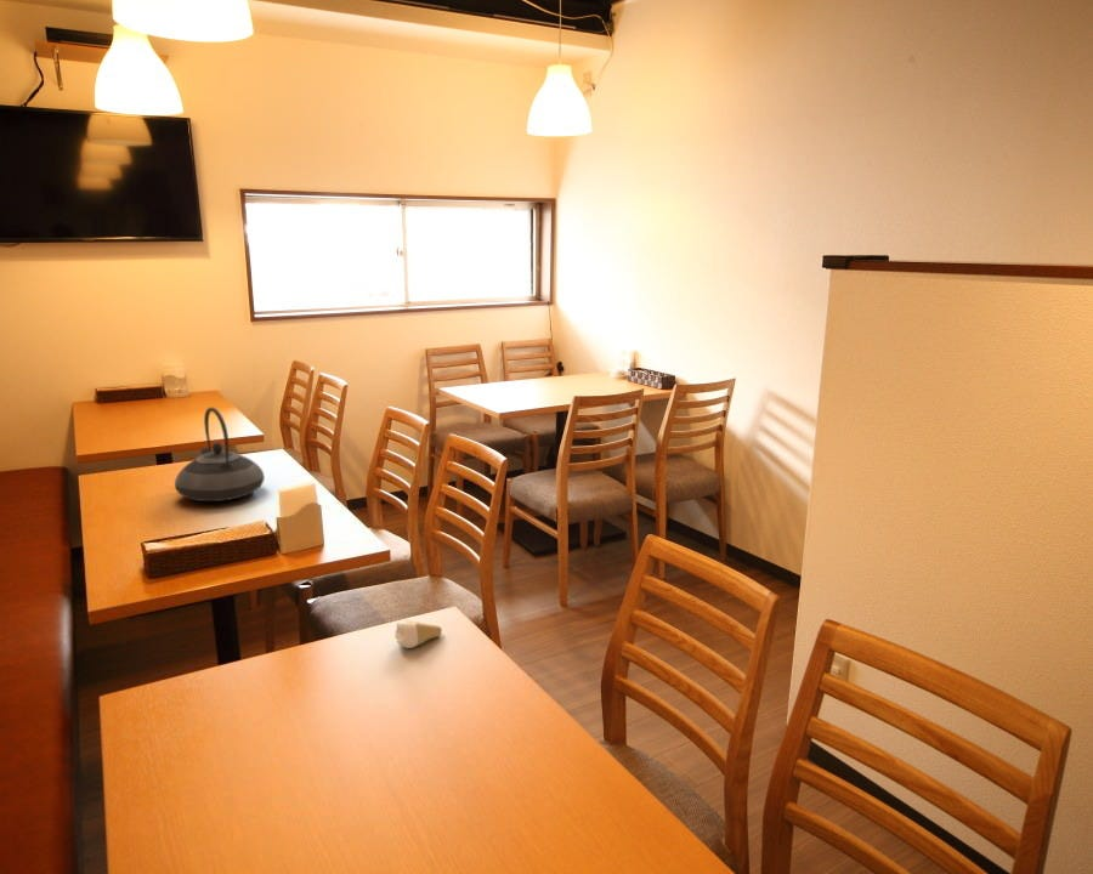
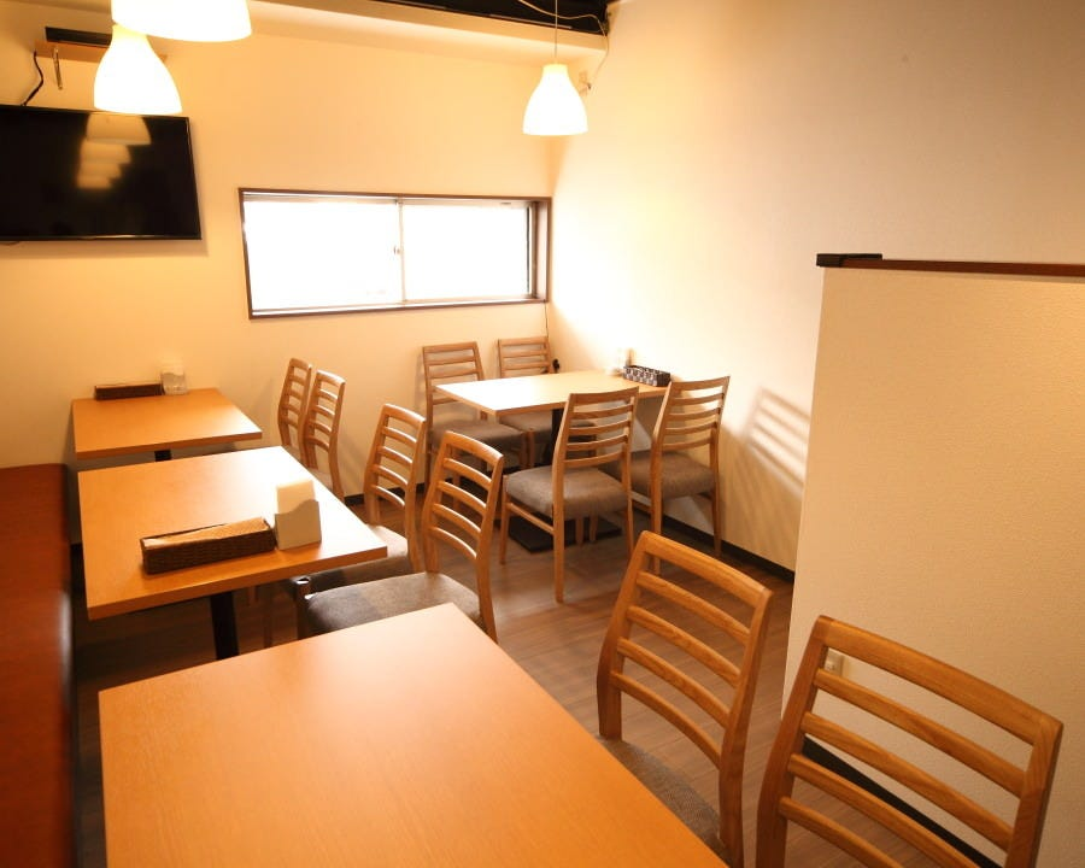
- teapot (216, 450)
- tooth (419, 629)
